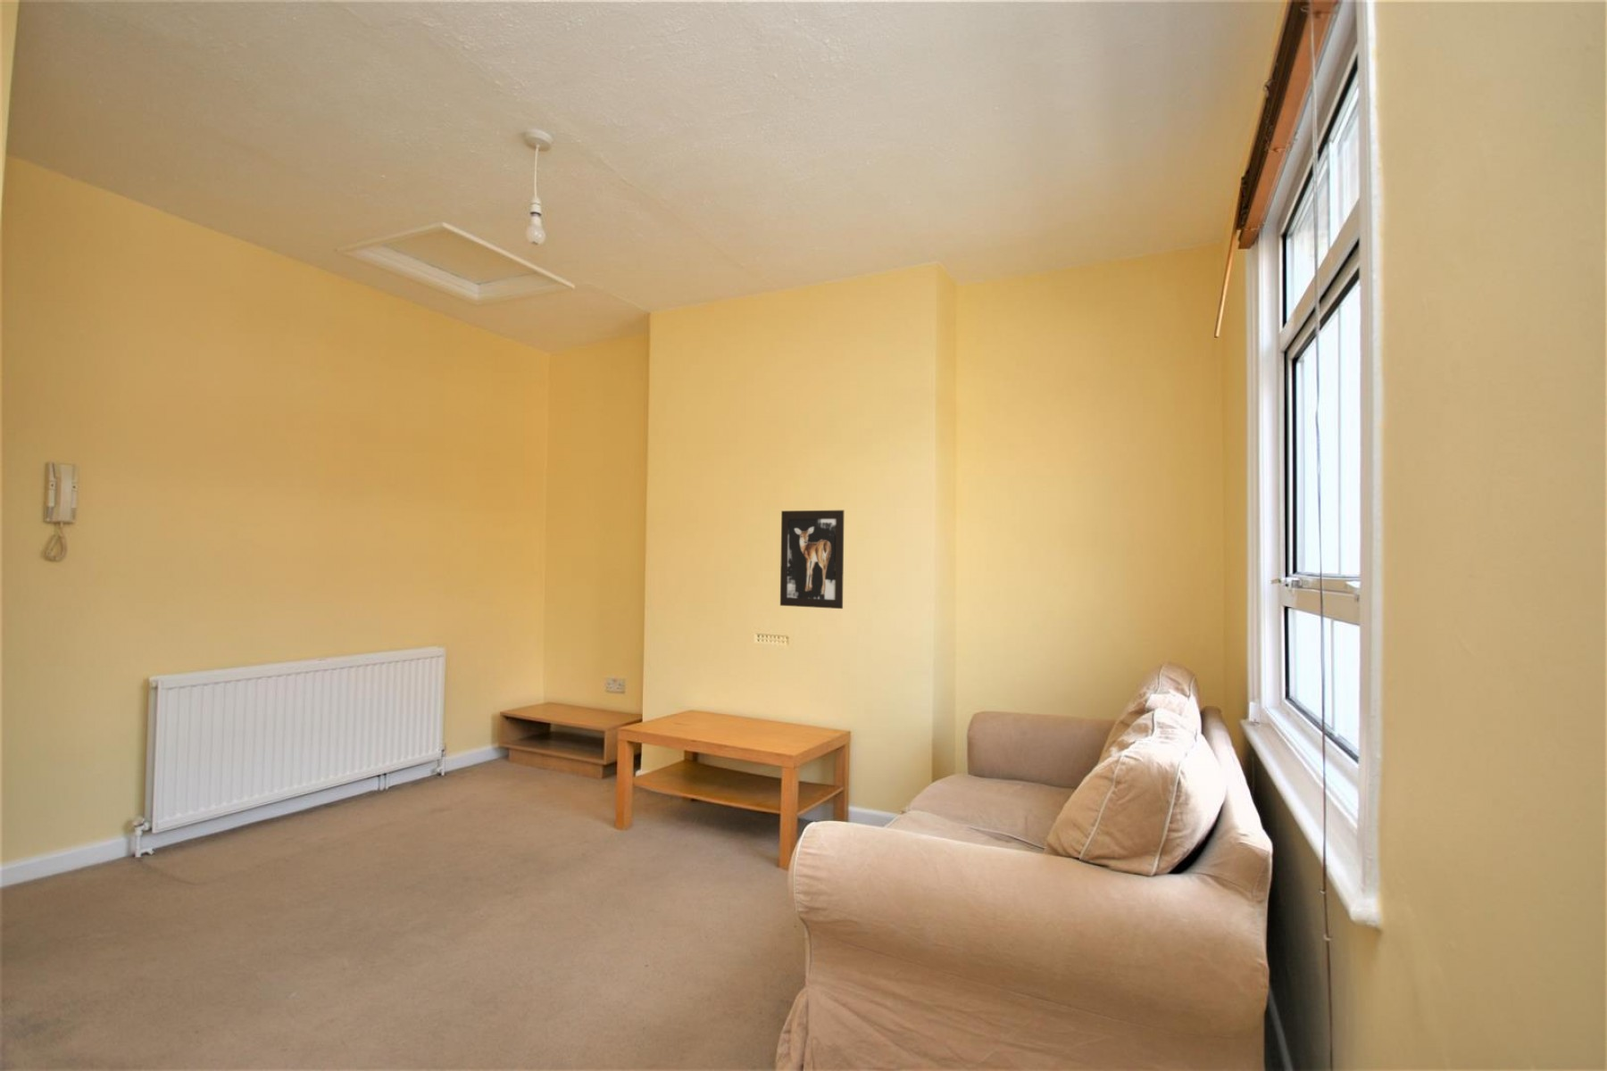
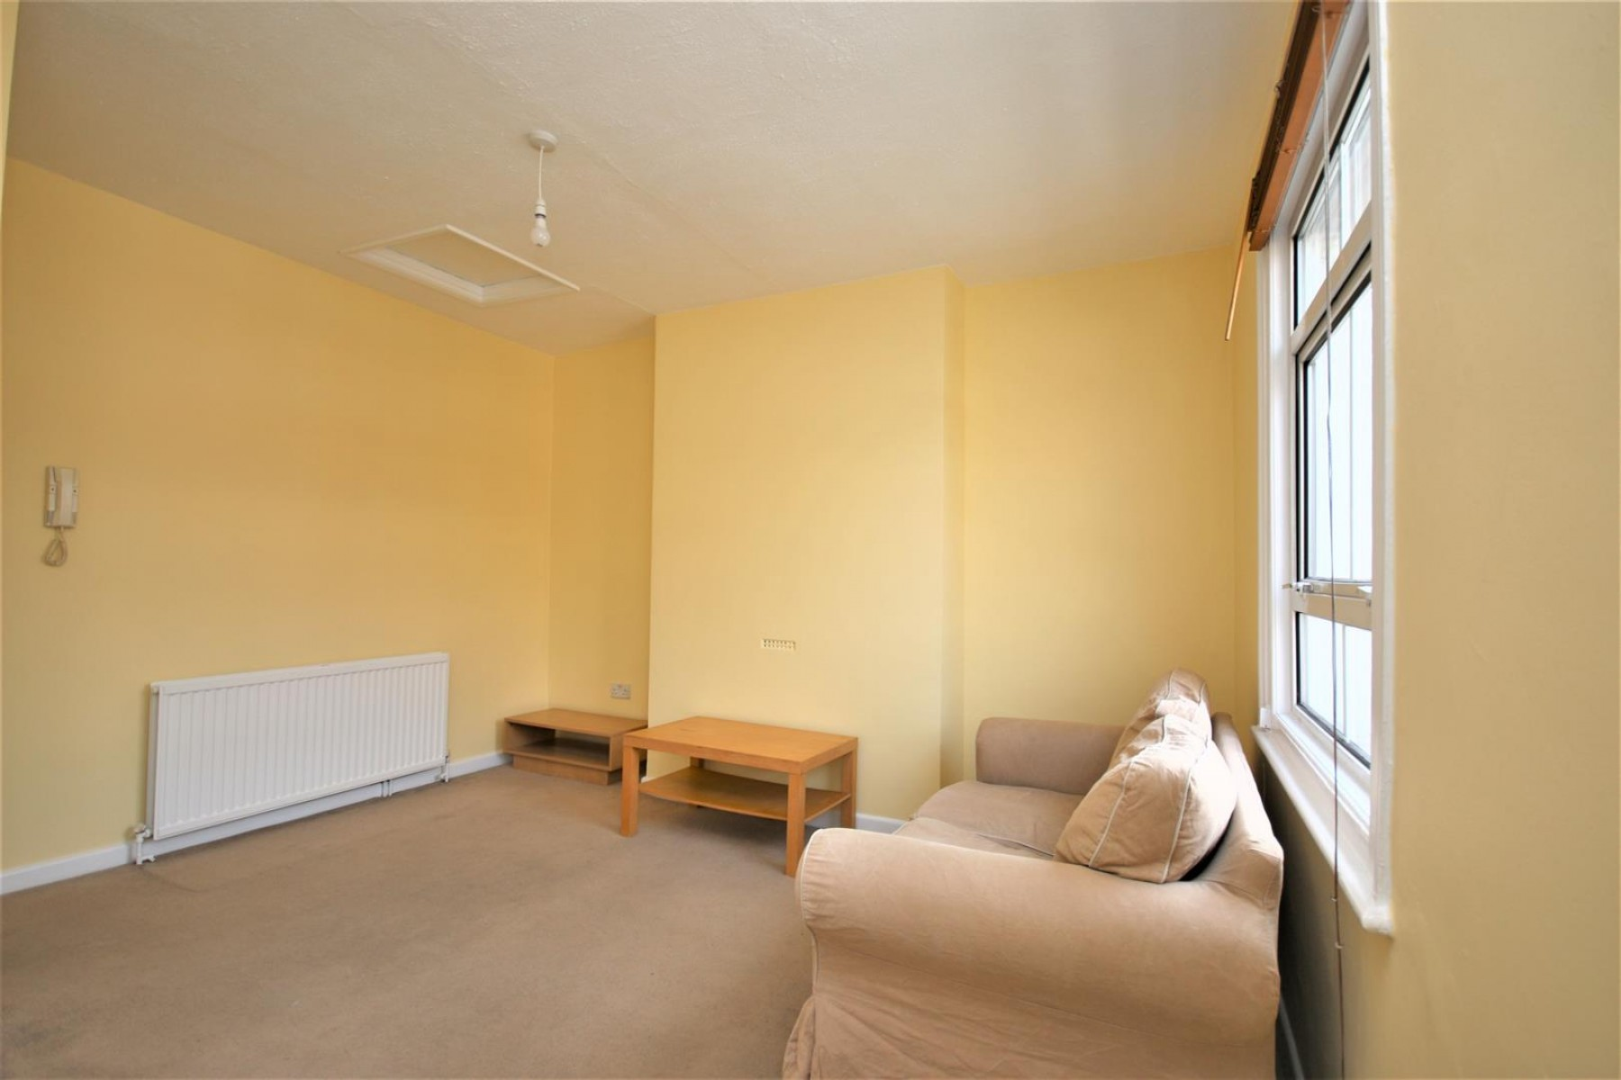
- wall art (811, 558)
